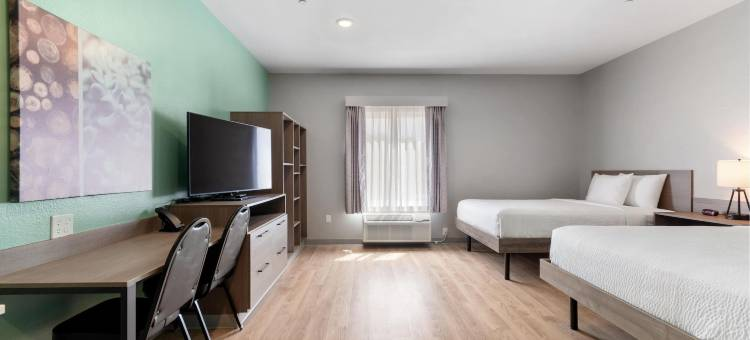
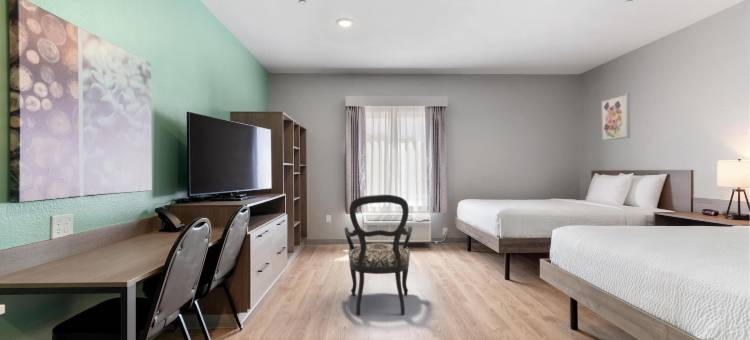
+ armchair (378, 248)
+ wall art (614, 118)
